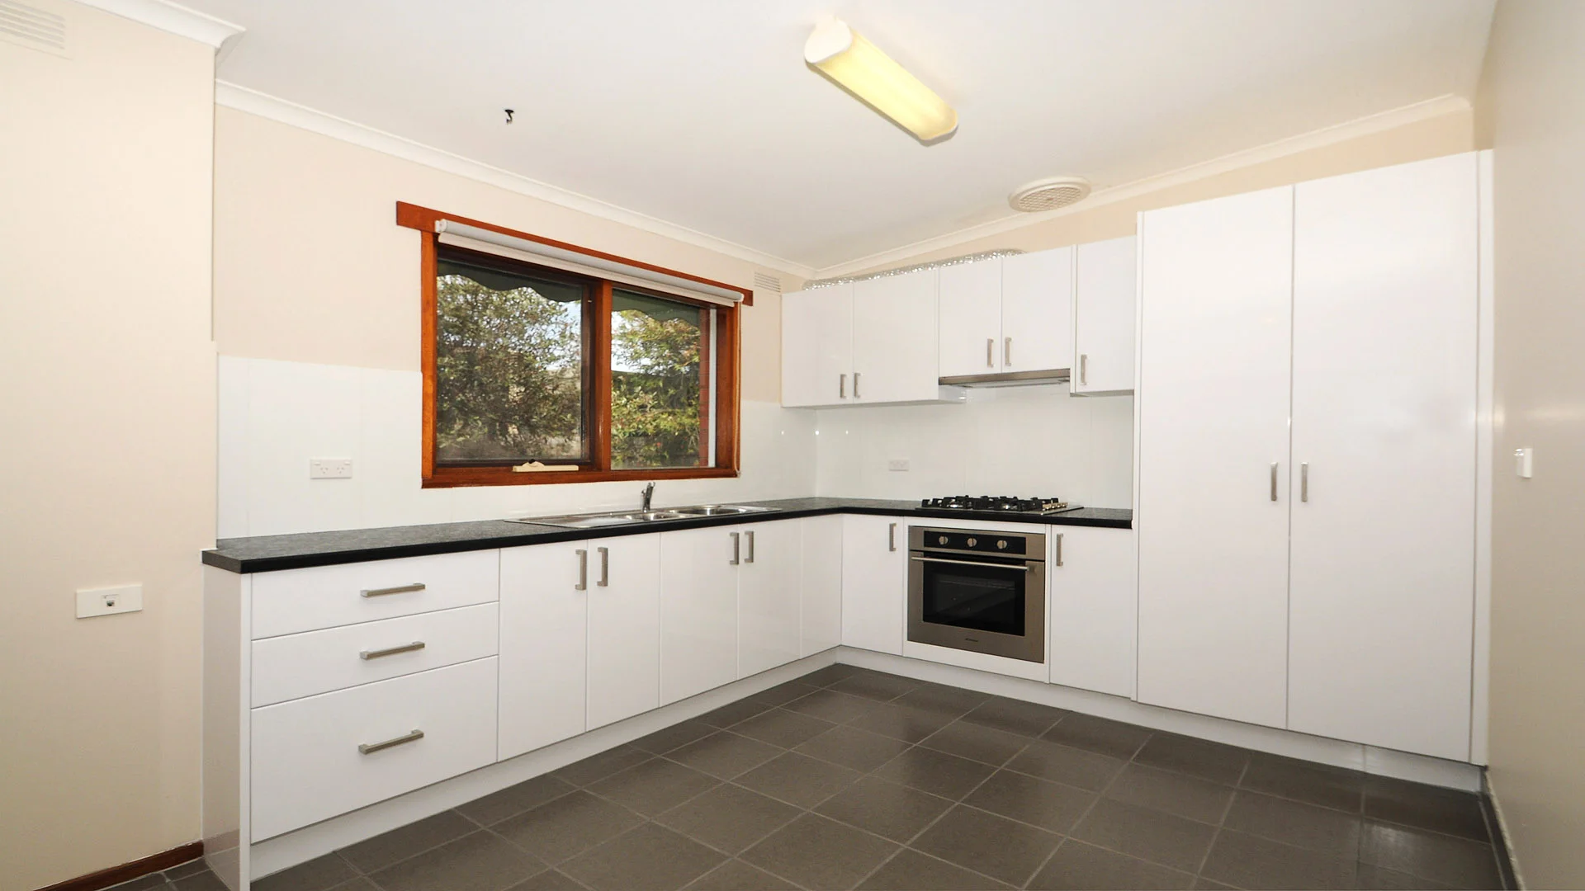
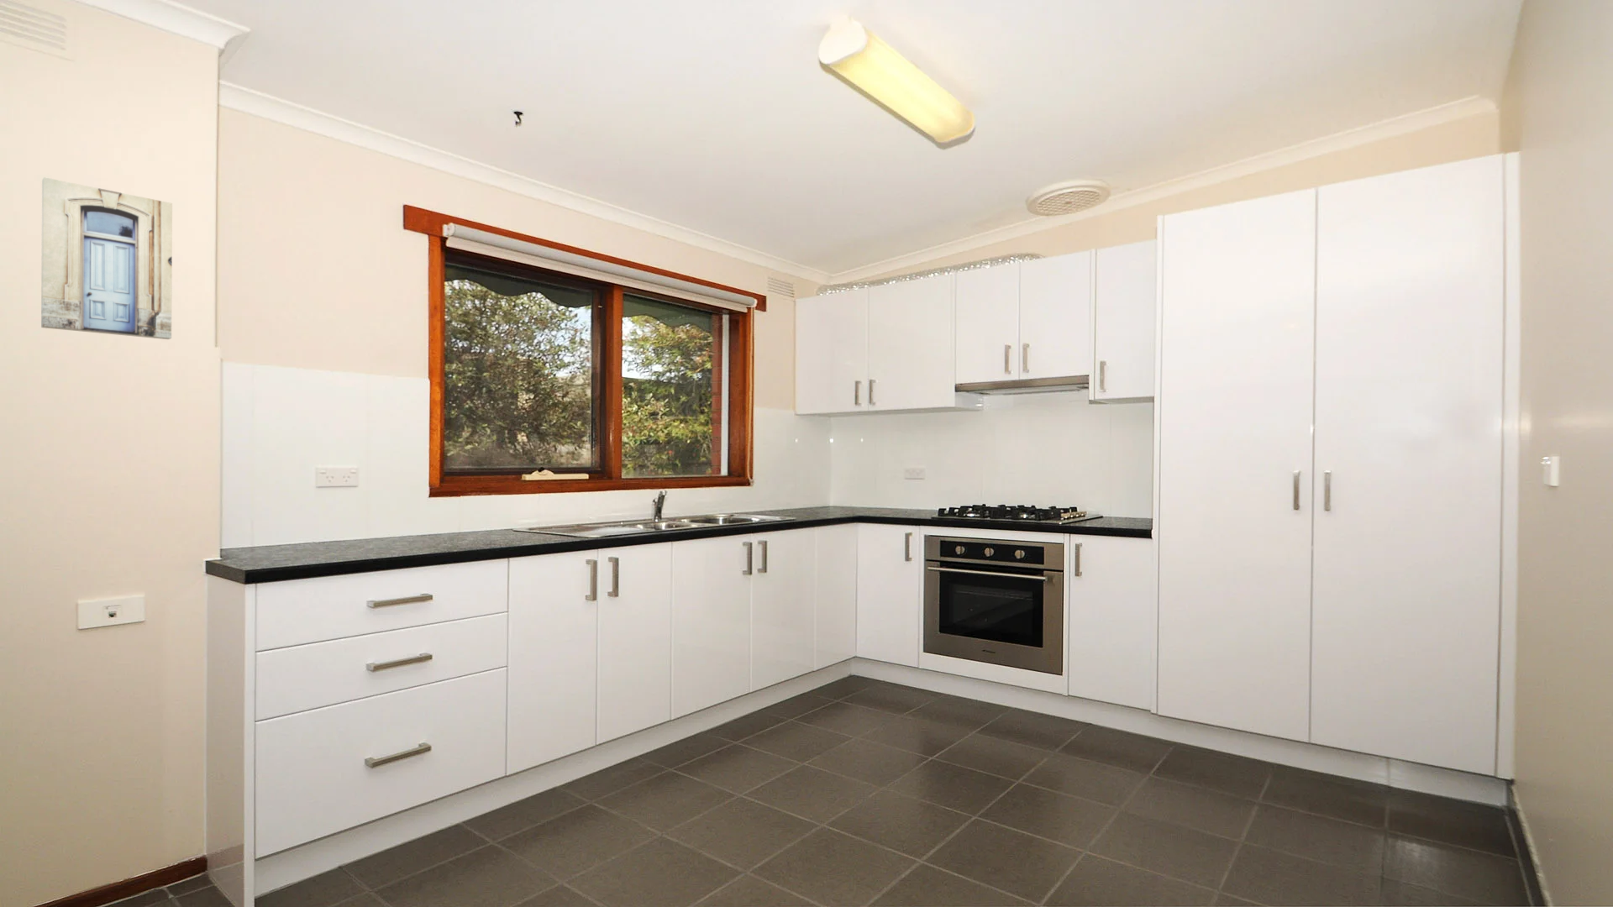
+ wall art (110, 262)
